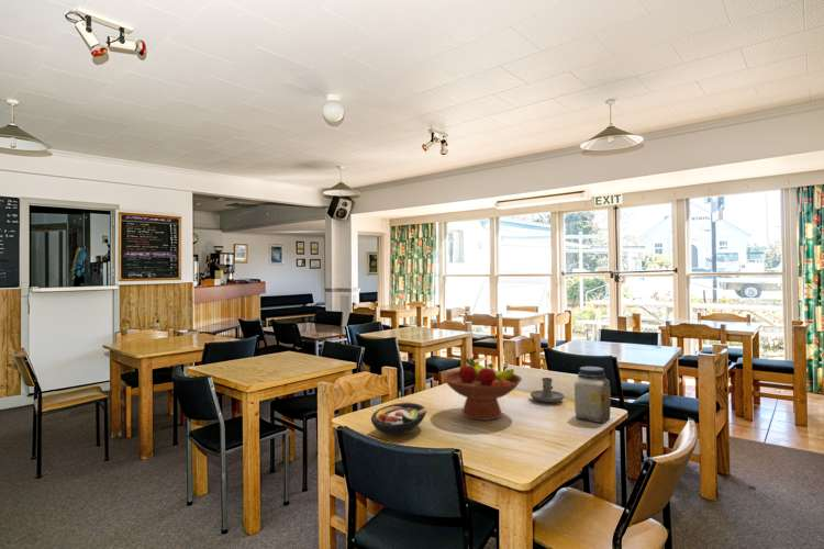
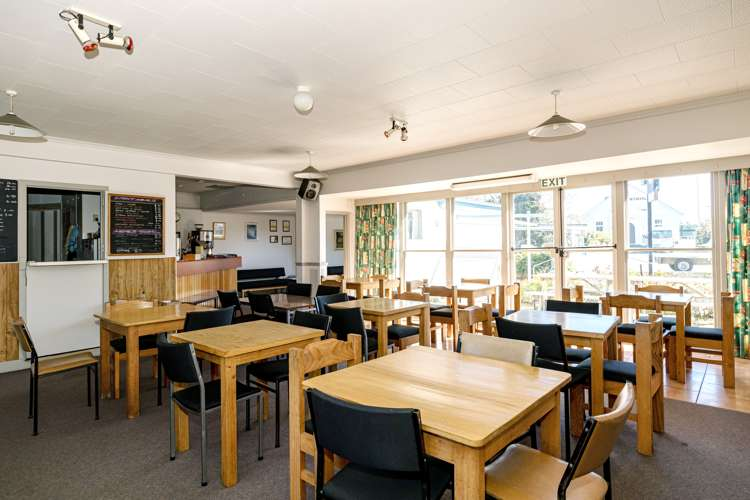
- candle holder (547, 388)
- fruit bowl (481, 389)
- jar (592, 392)
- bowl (399, 419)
